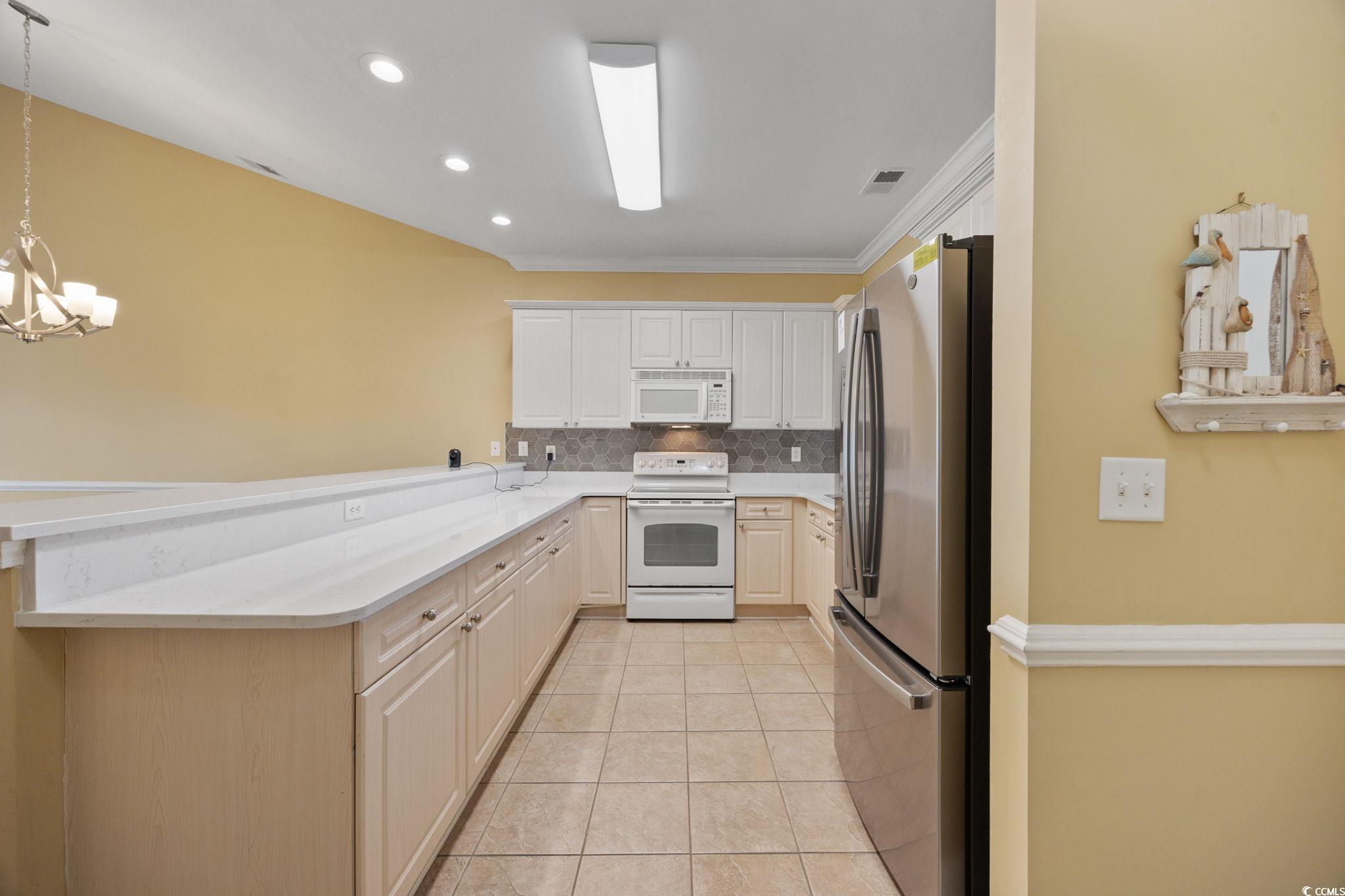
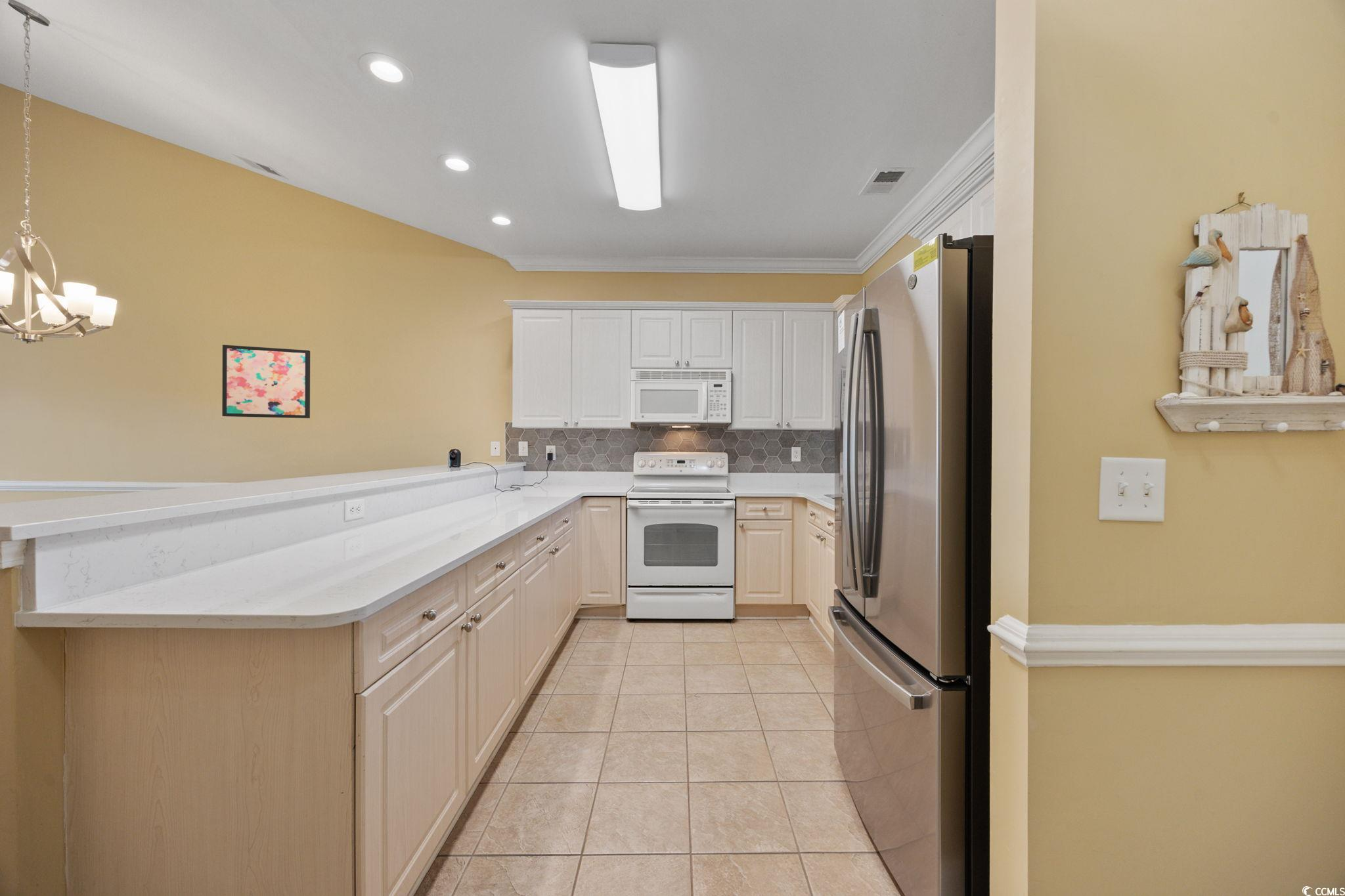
+ wall art (267, 382)
